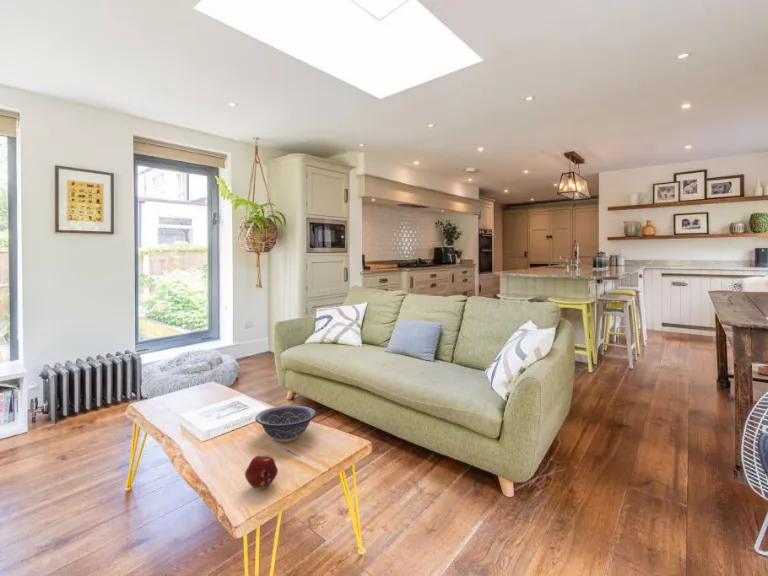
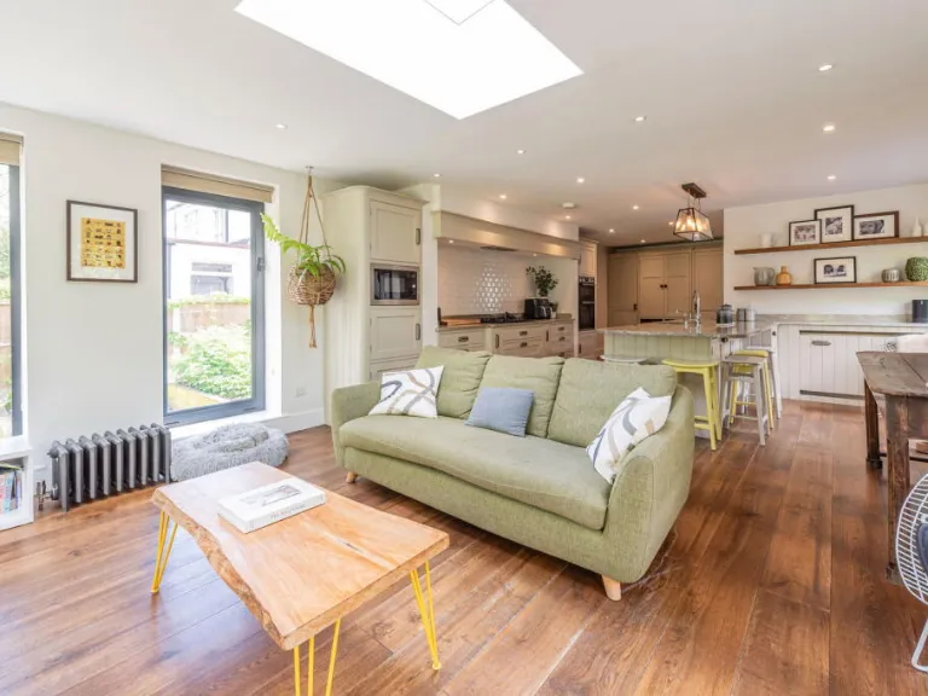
- fruit (261, 470)
- decorative bowl (286, 425)
